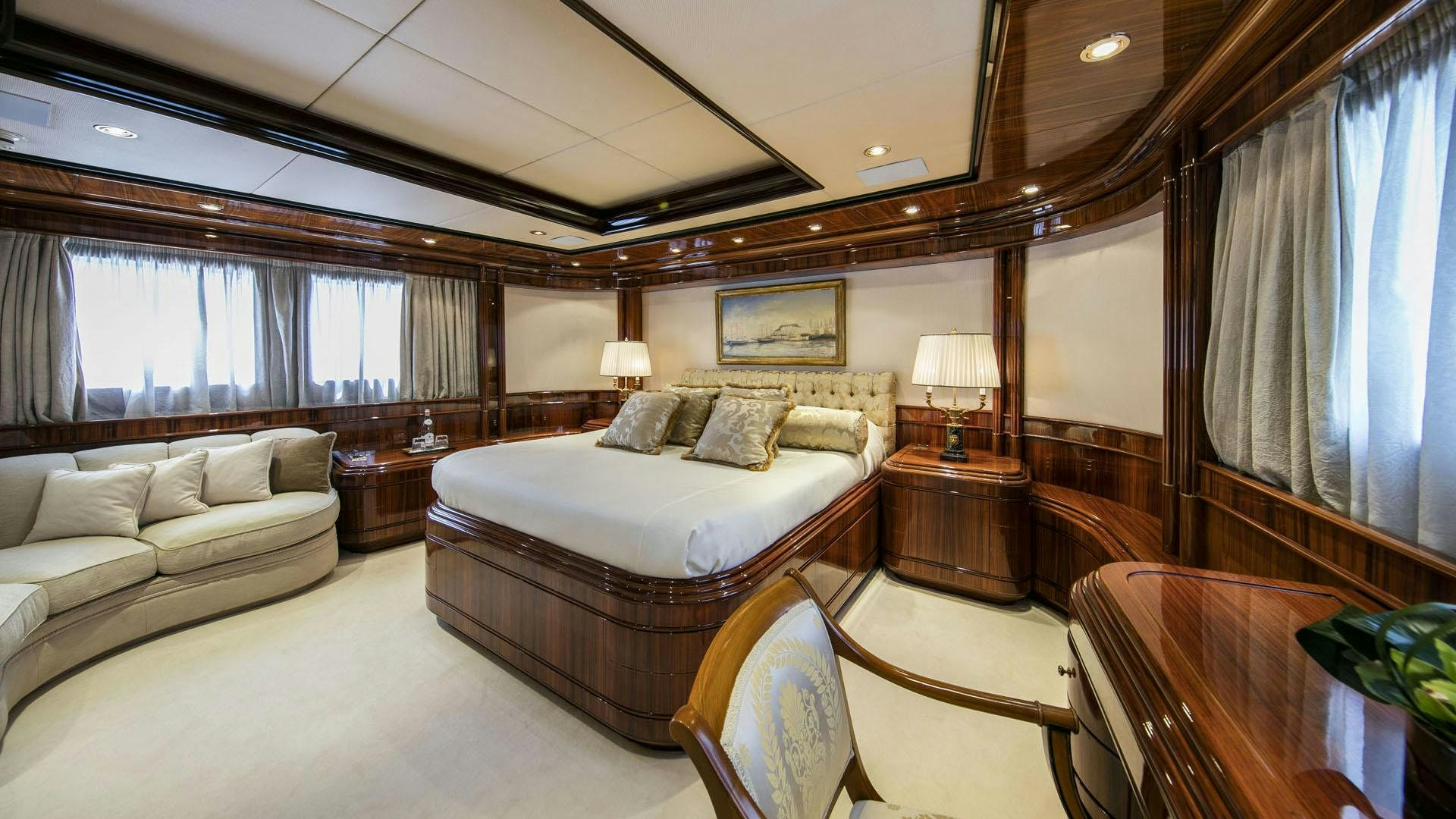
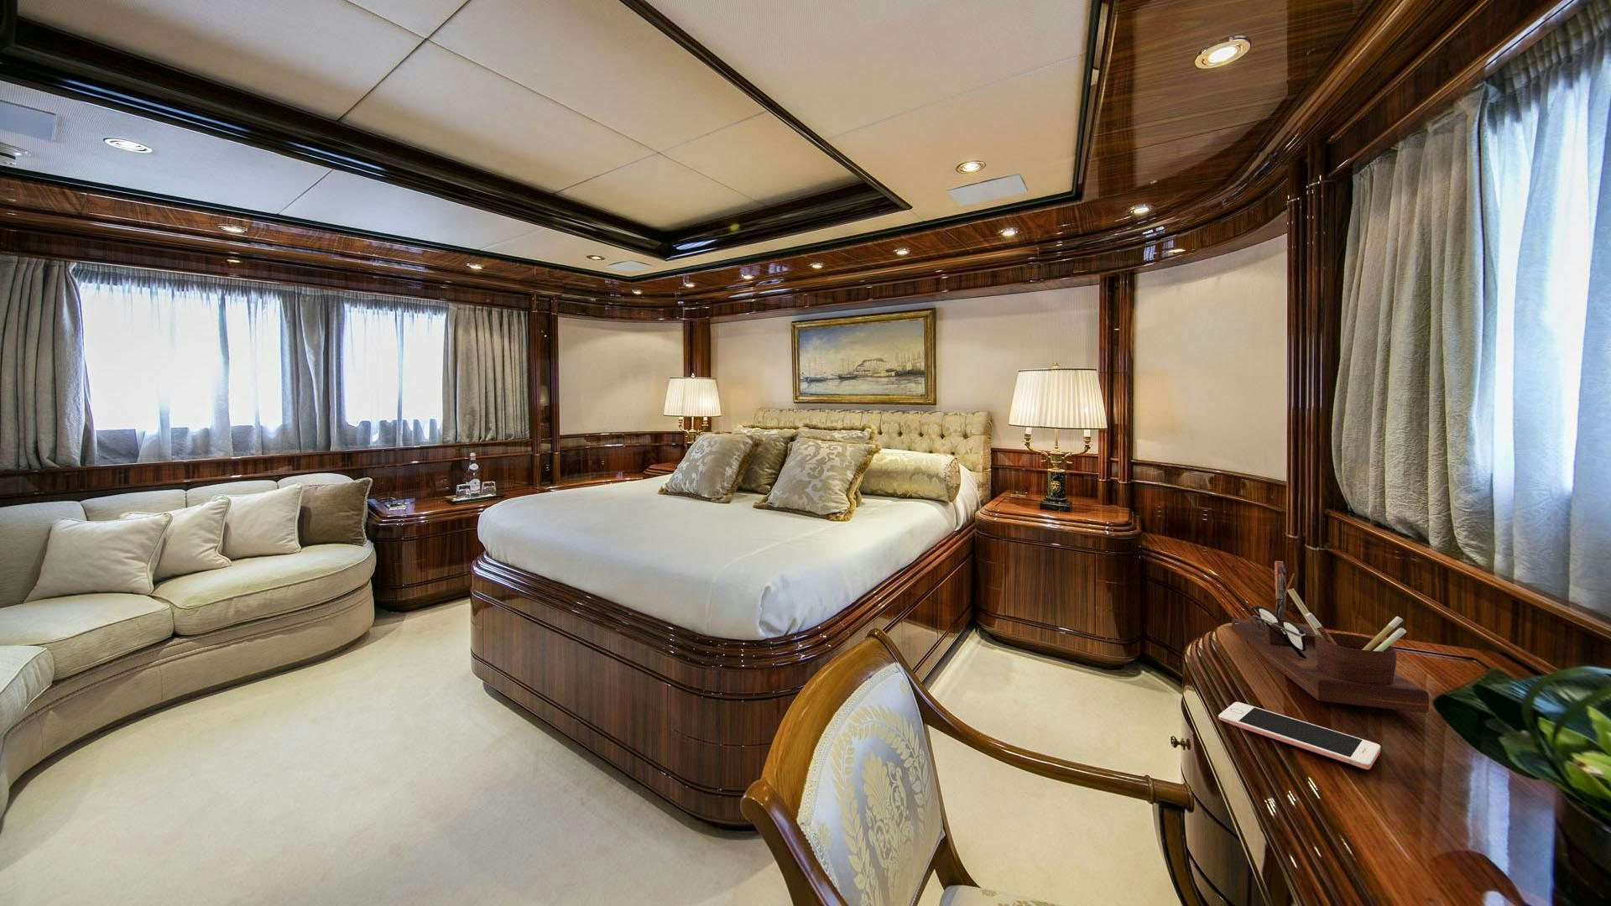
+ desk organizer (1314, 623)
+ cell phone (1295, 731)
